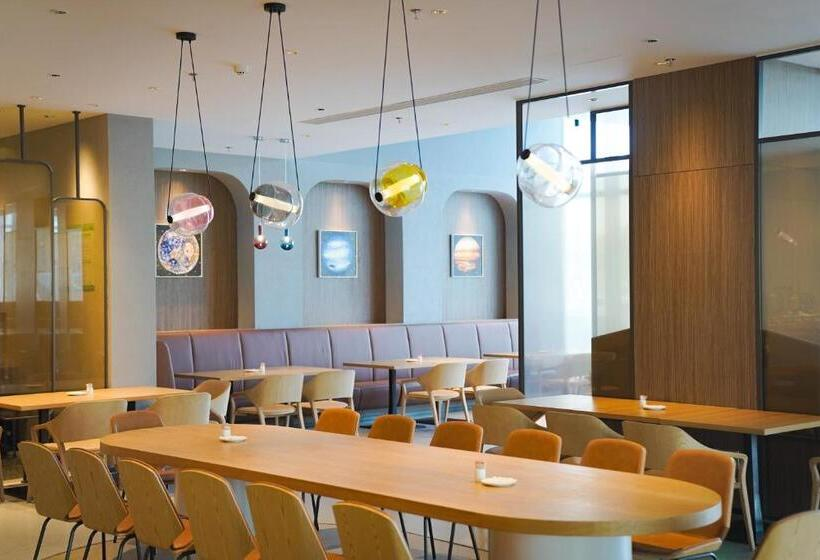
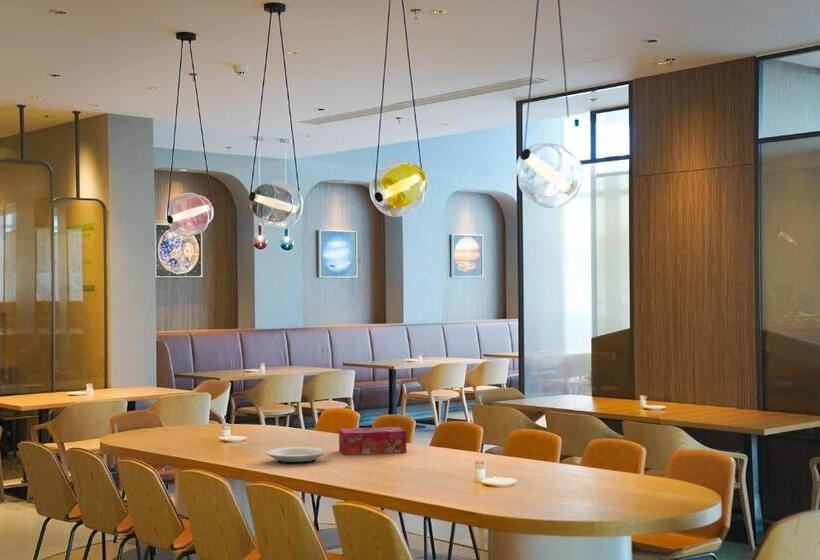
+ tissue box (372, 440)
+ plate (296, 456)
